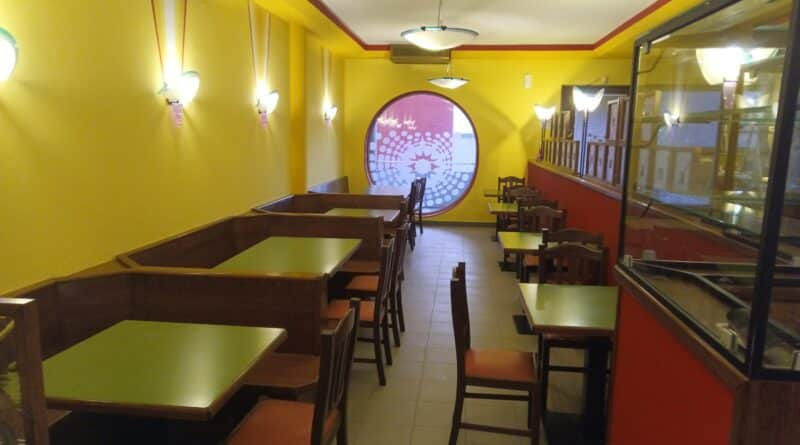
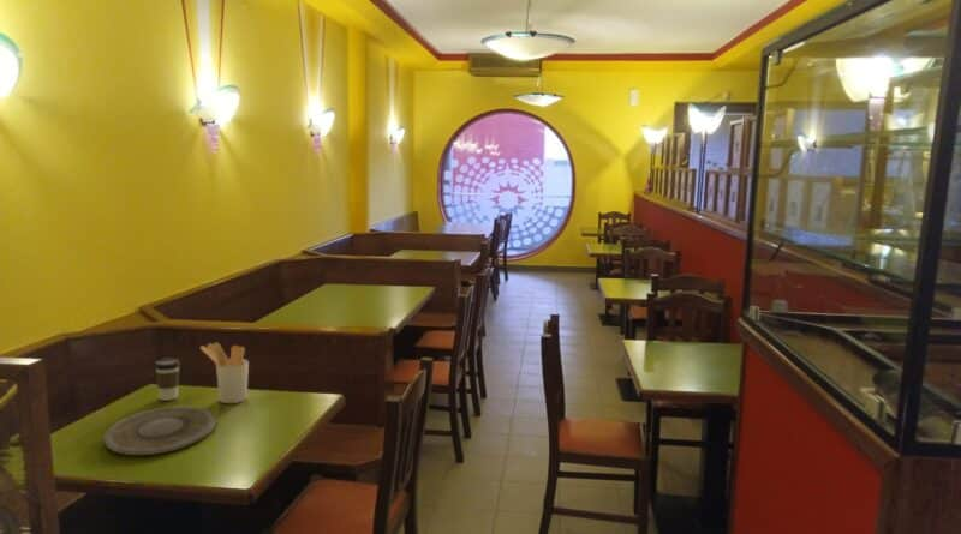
+ utensil holder (225, 371)
+ coffee cup (167, 379)
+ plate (161, 427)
